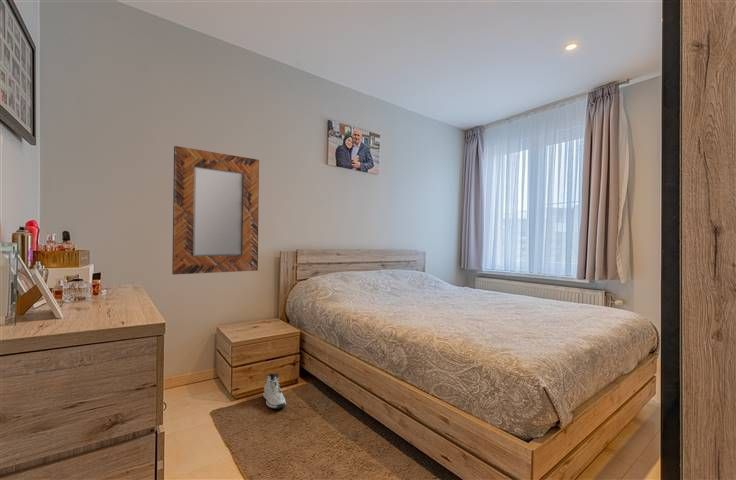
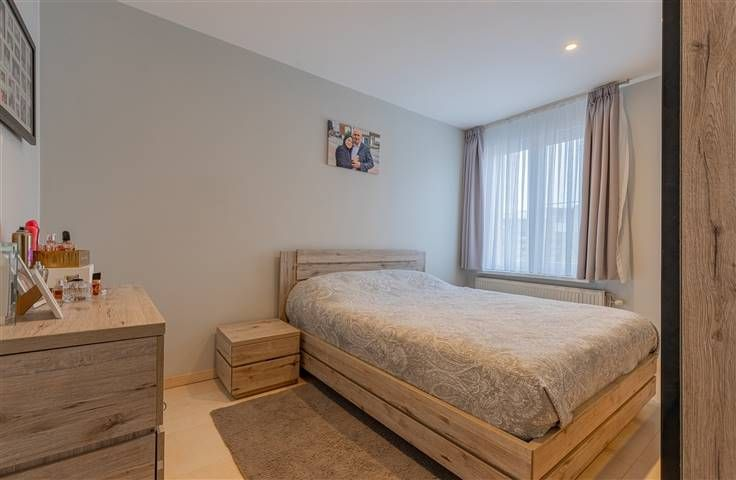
- home mirror (218, 212)
- sneaker (273, 388)
